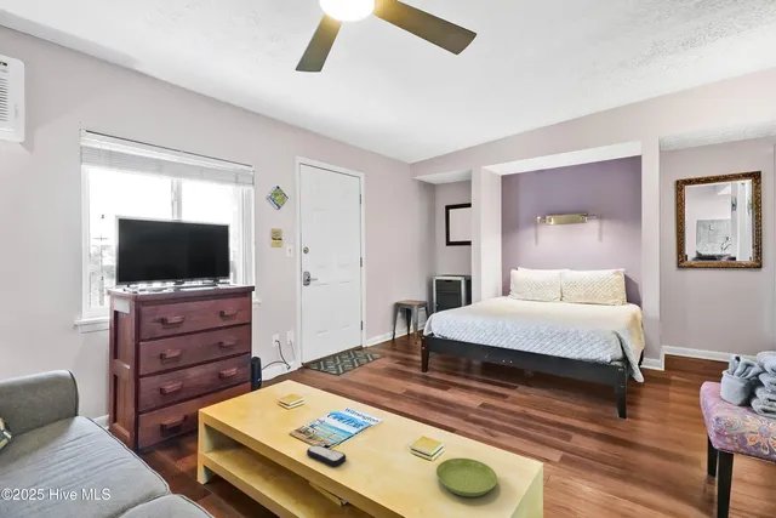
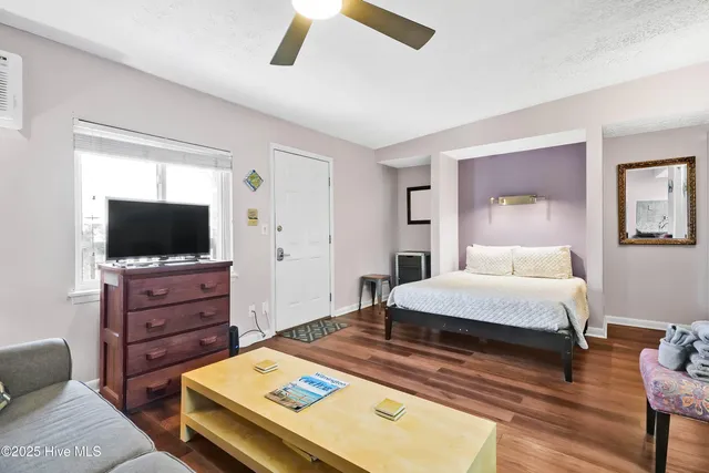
- remote control (325, 454)
- saucer (466, 478)
